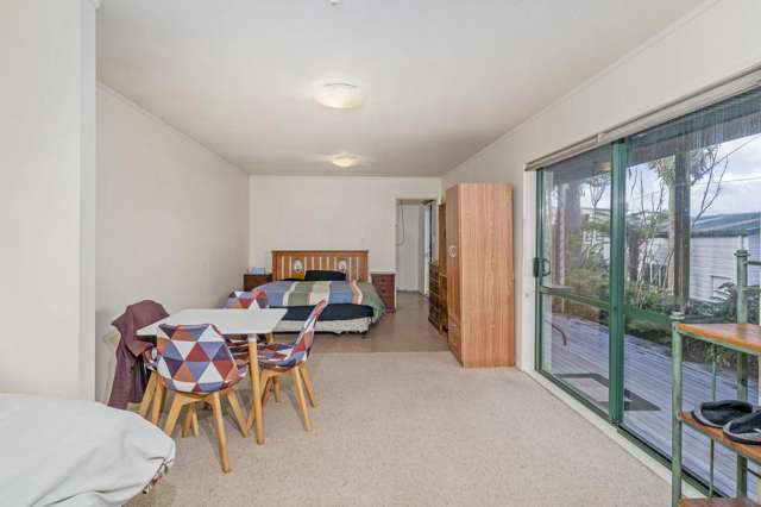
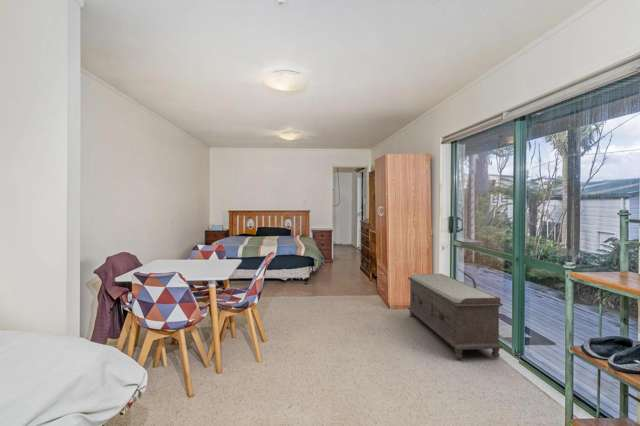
+ bench (447, 308)
